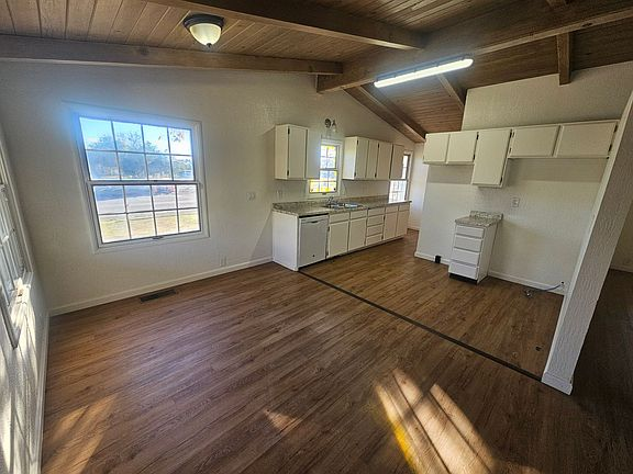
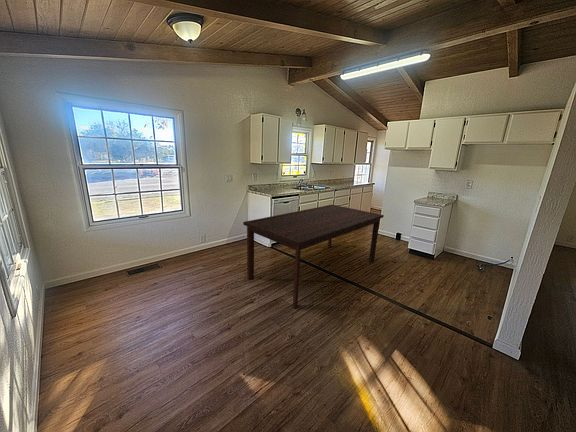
+ dining table (318, 243)
